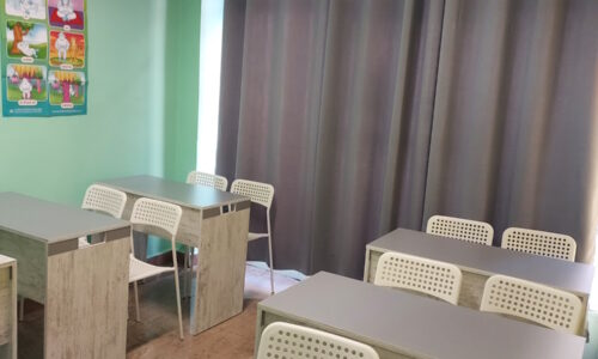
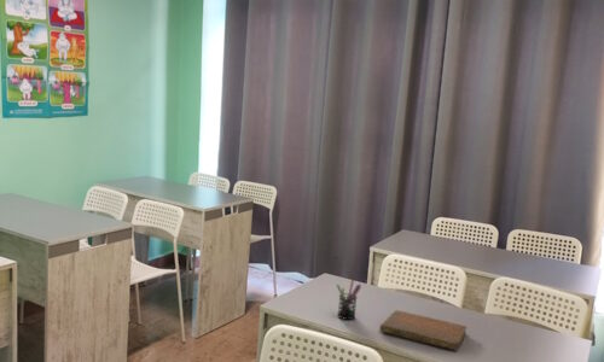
+ pen holder (347, 298)
+ notebook (423, 328)
